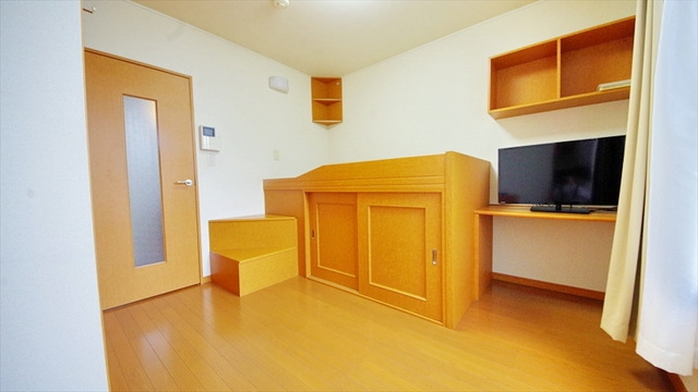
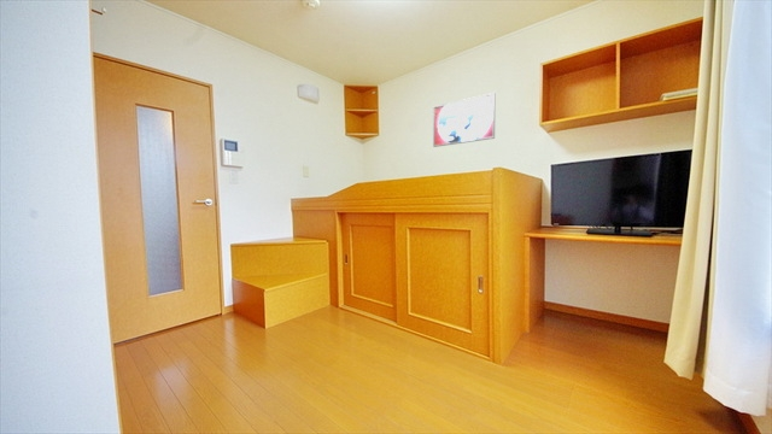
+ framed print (462, 121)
